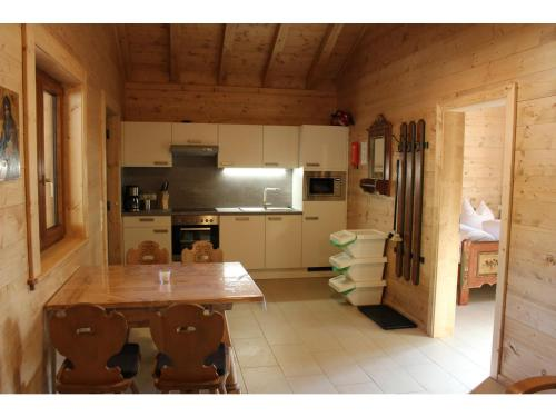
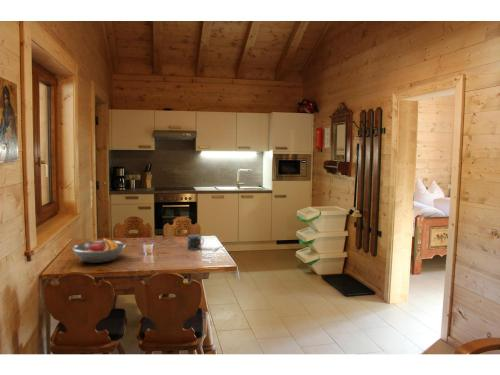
+ mug (196, 242)
+ fruit bowl (99, 251)
